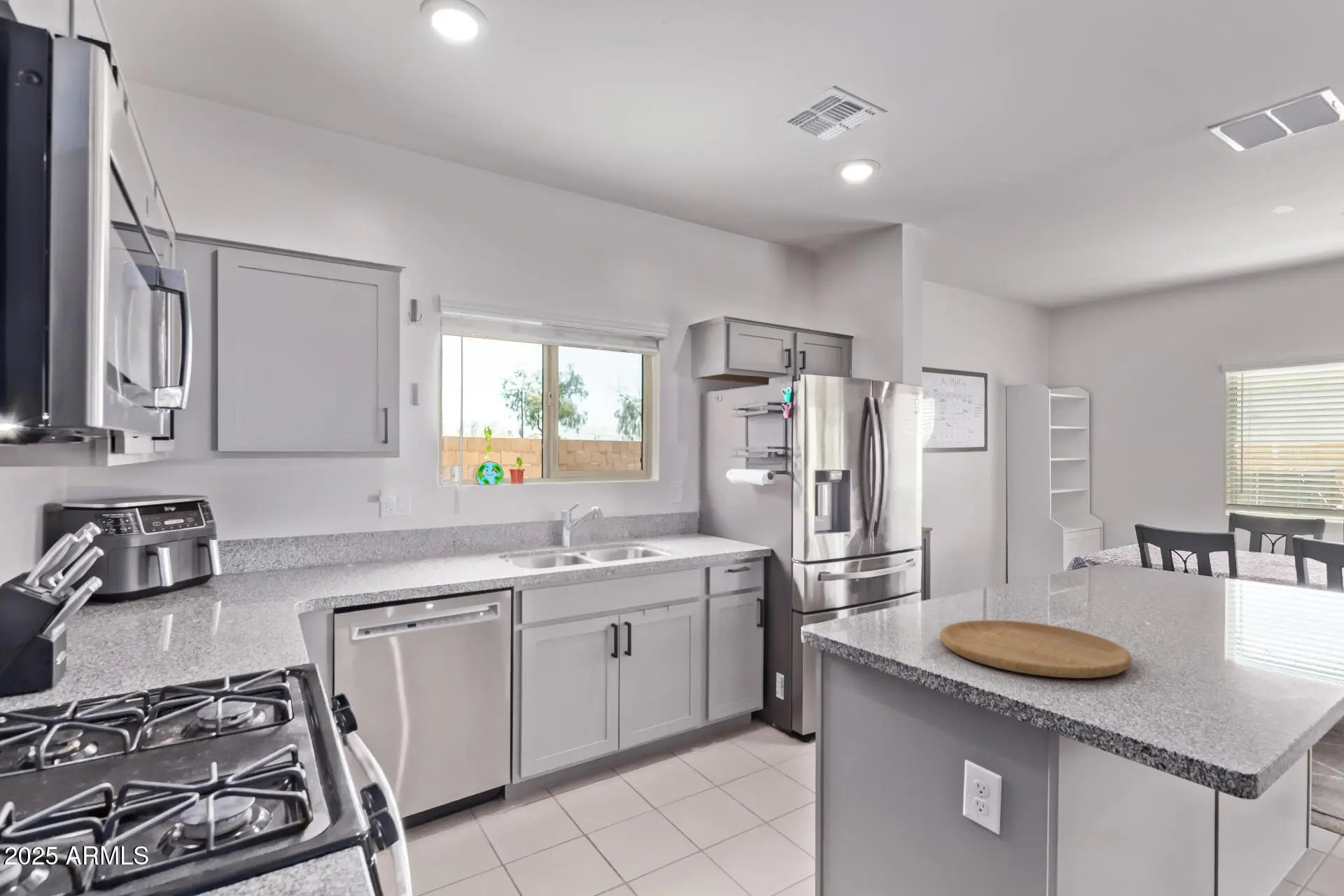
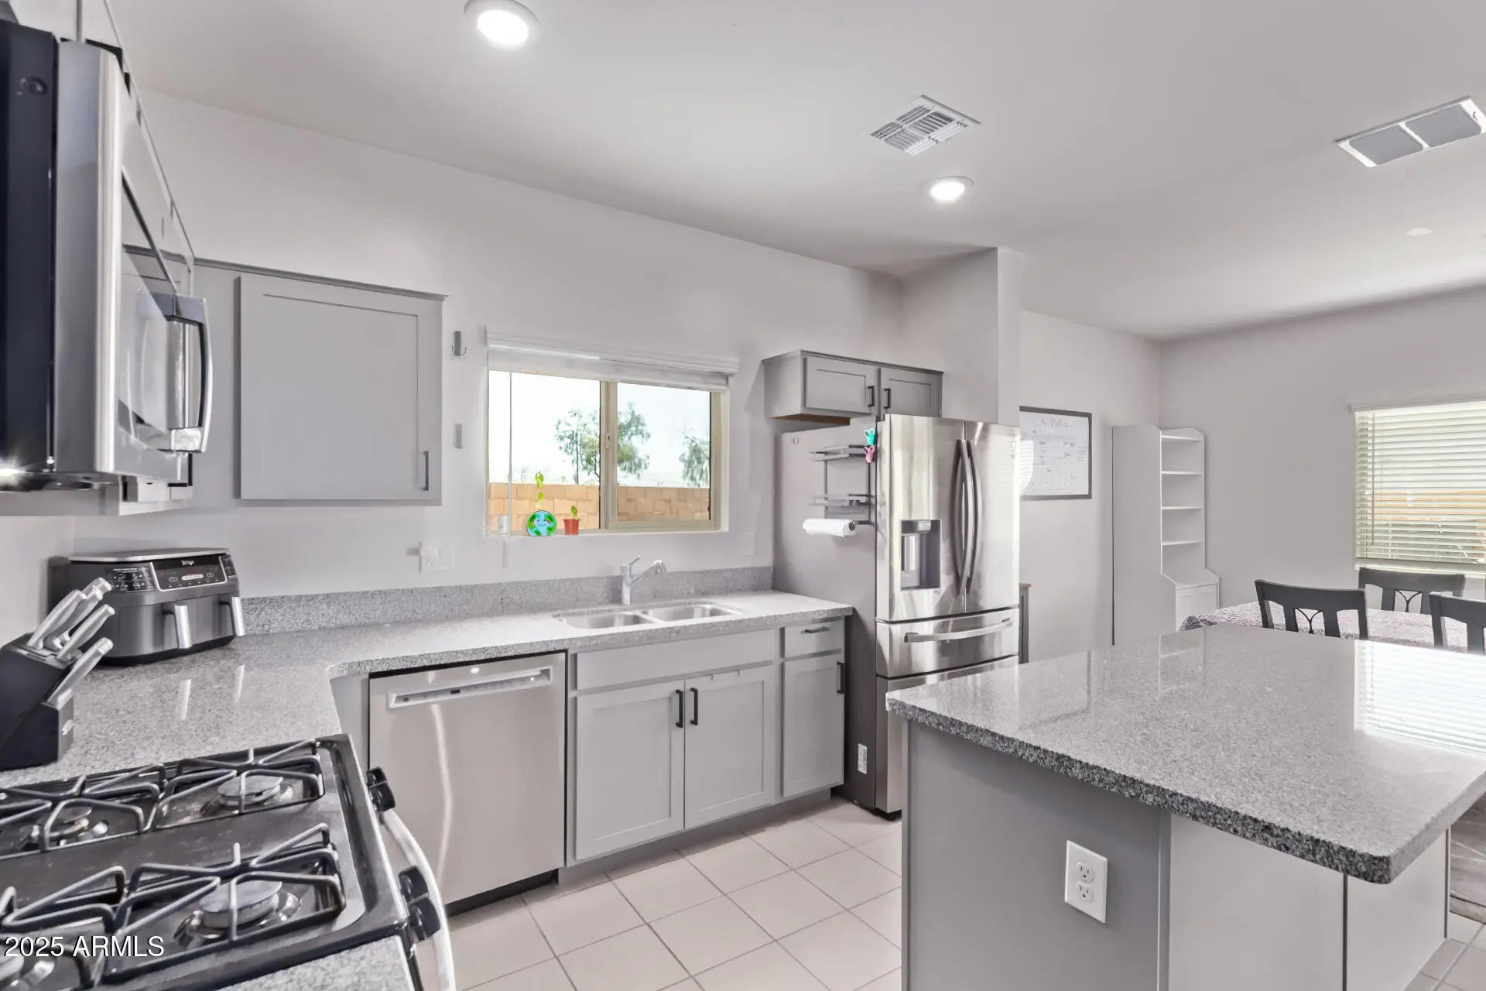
- cutting board (1030, 646)
